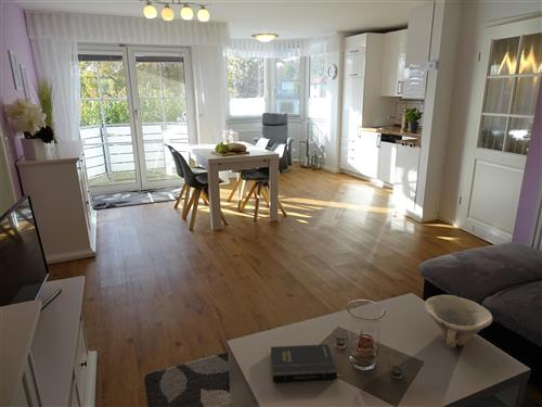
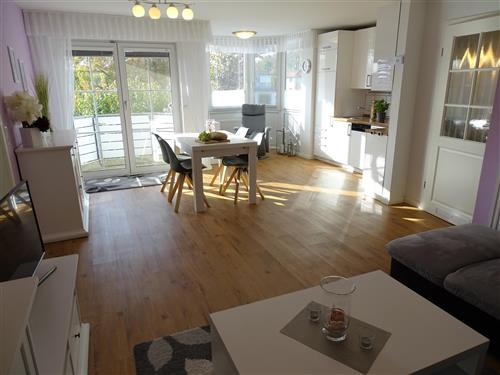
- bowl (455, 323)
- book (304, 361)
